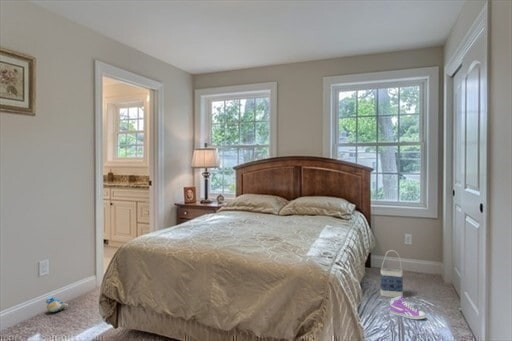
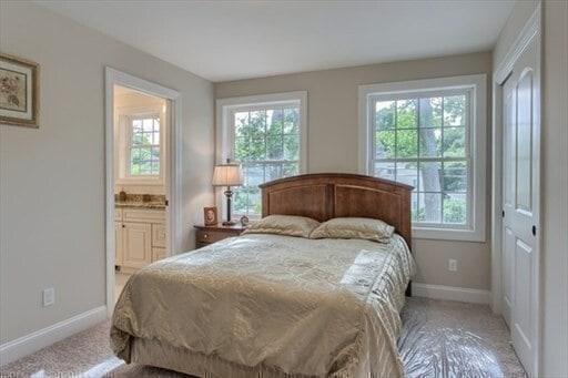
- plush toy (56, 303)
- bag (391, 272)
- sneaker (407, 306)
